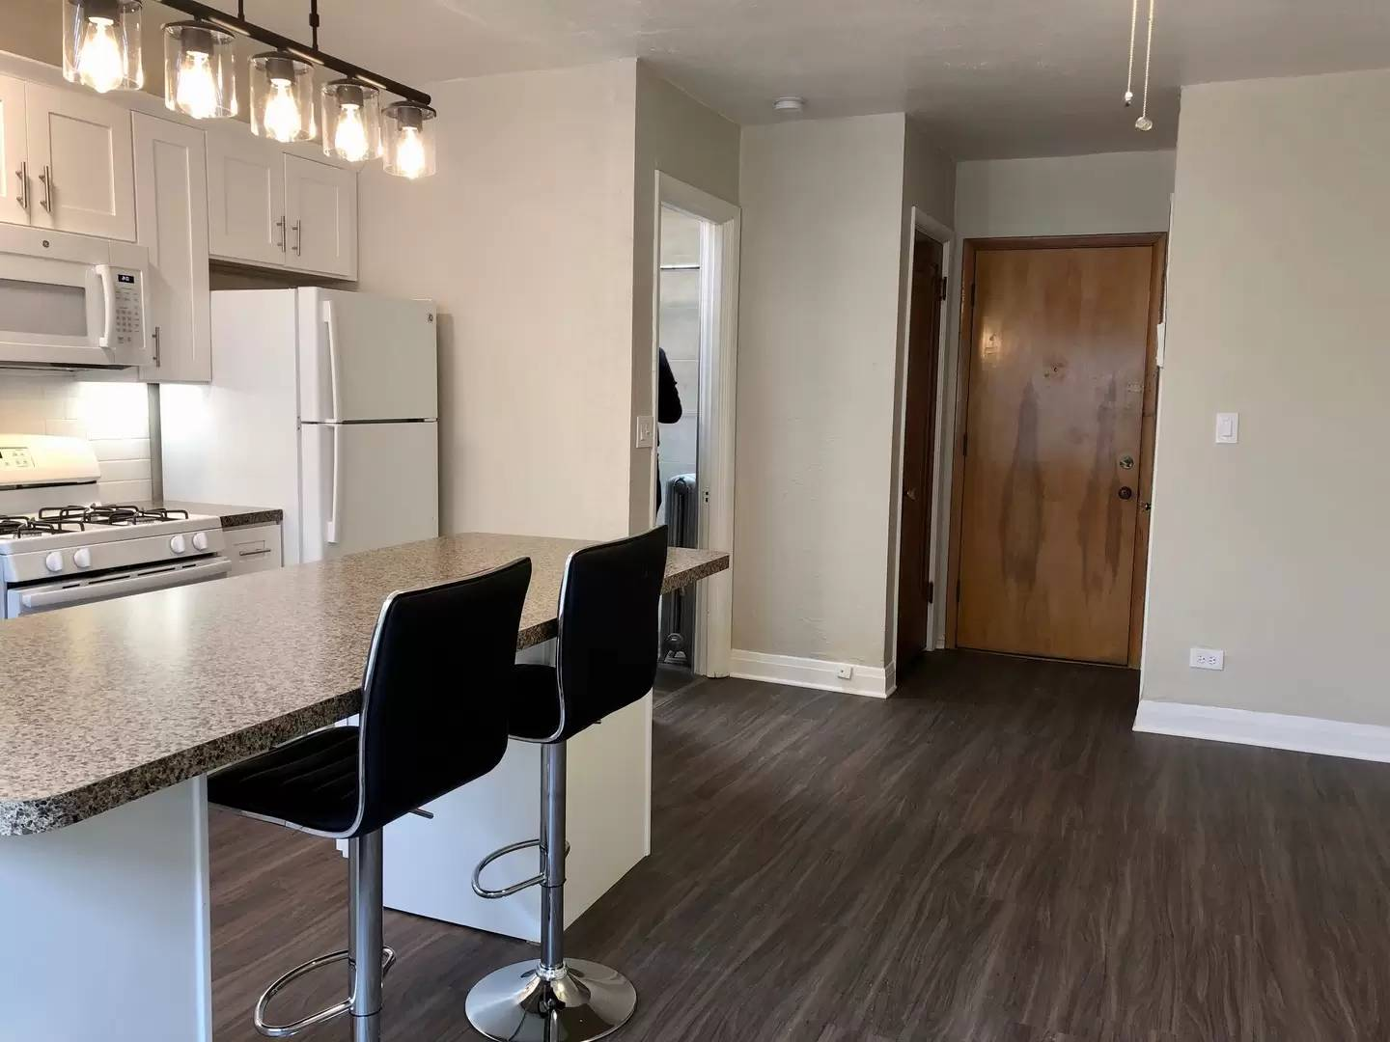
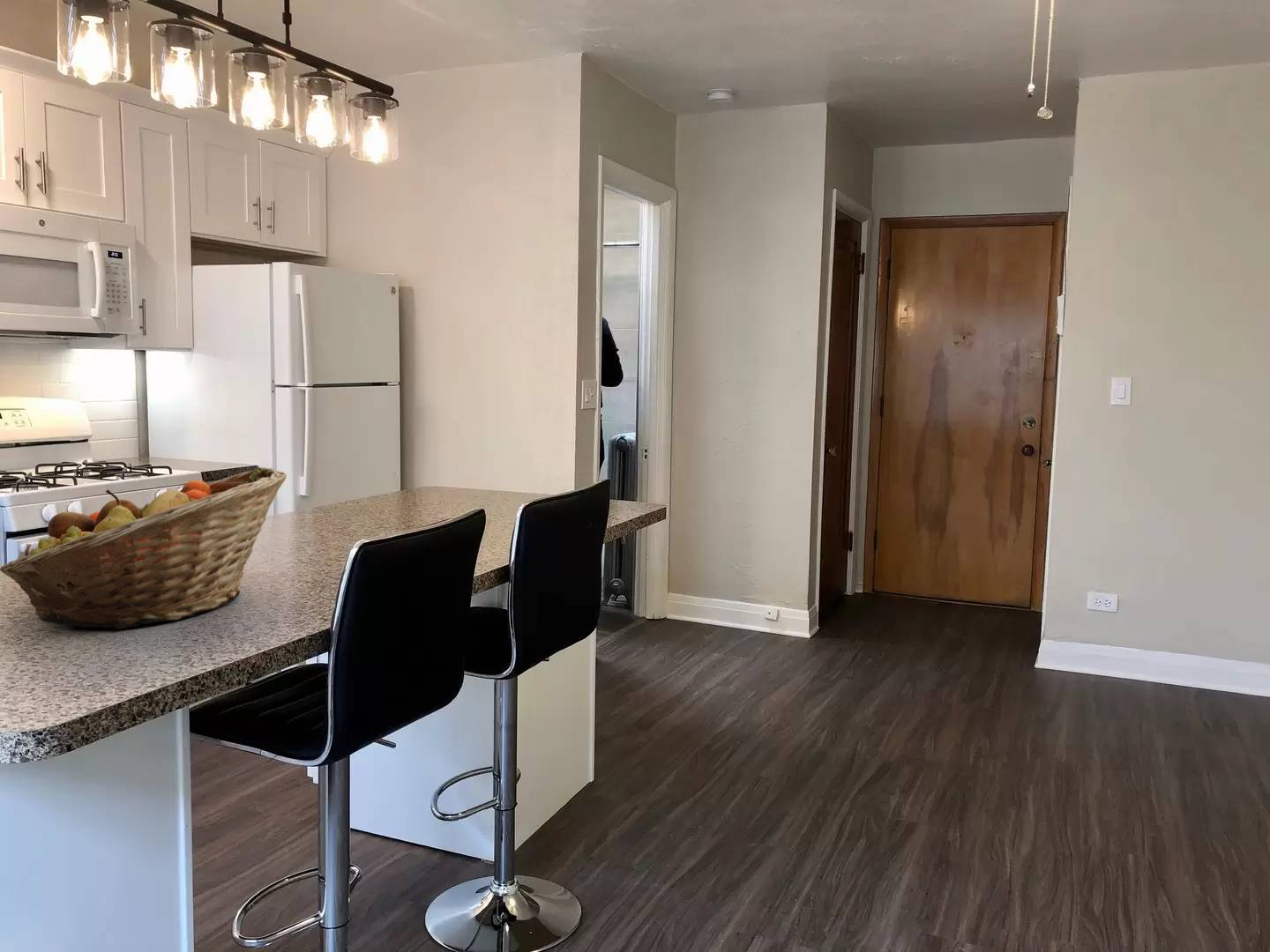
+ fruit basket (155, 538)
